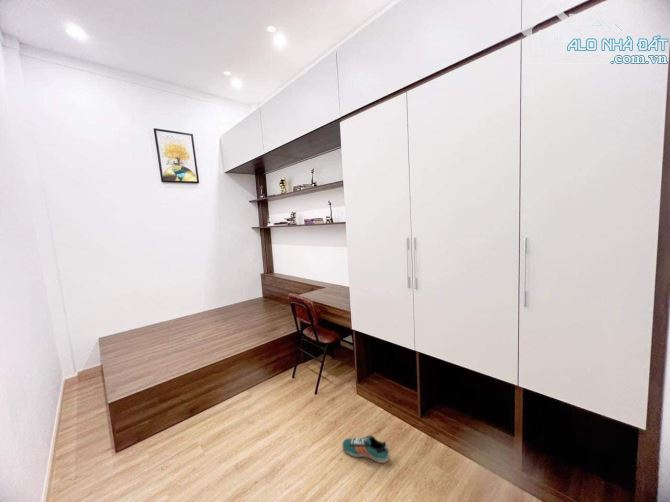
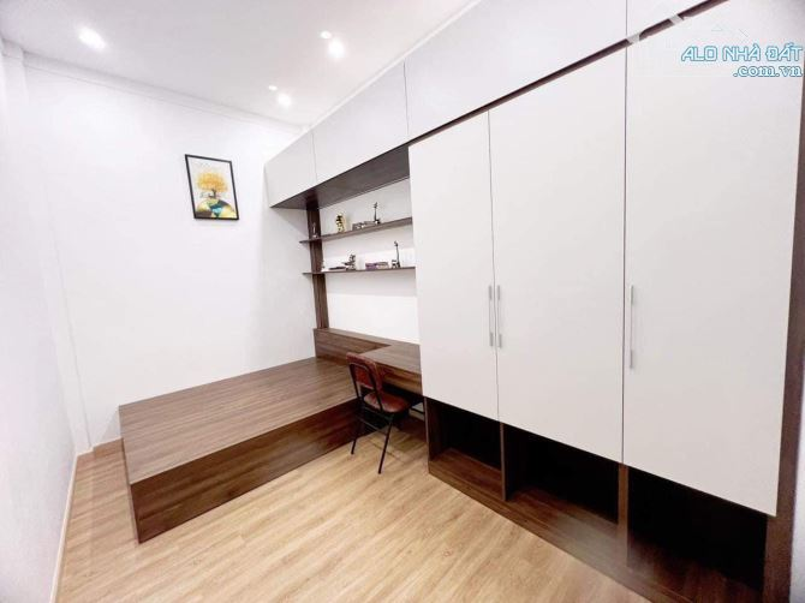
- sneaker (364, 444)
